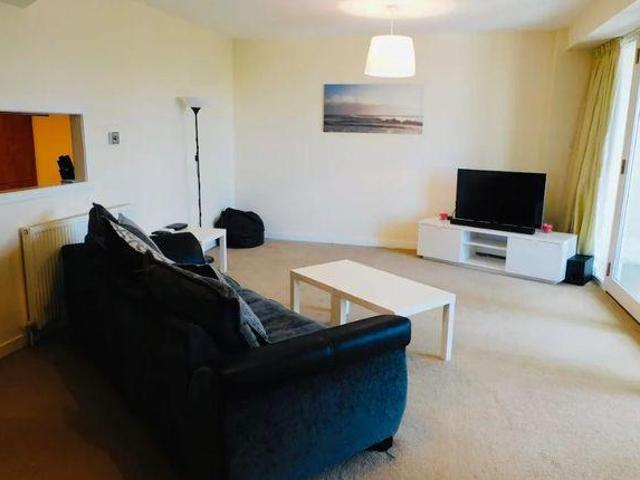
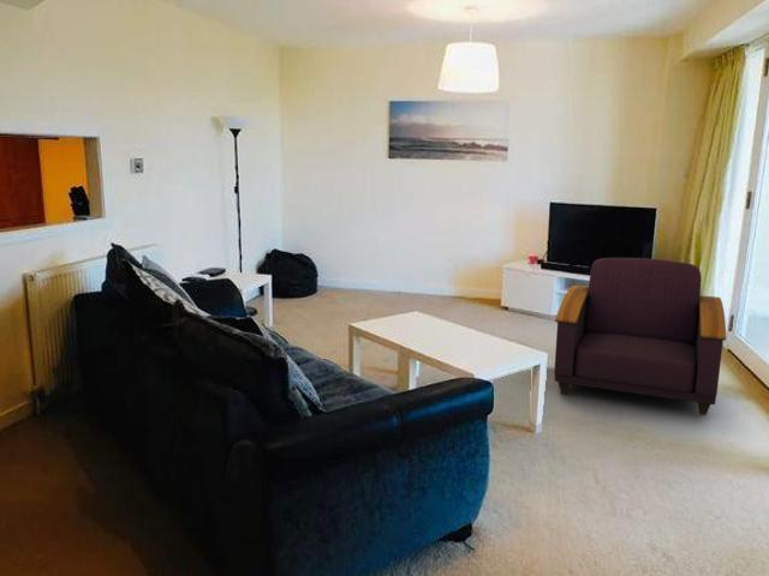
+ armchair (638, 328)
